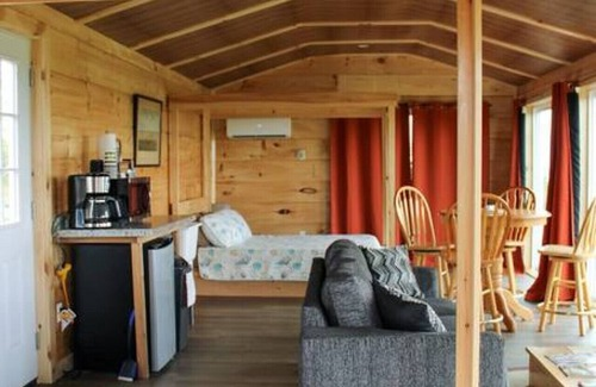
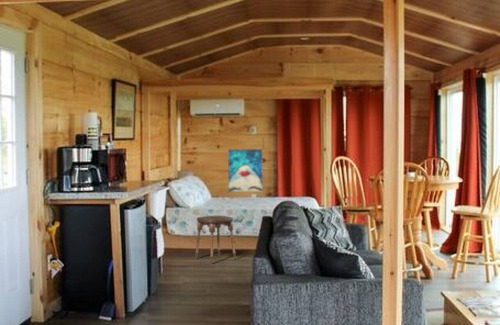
+ wall art (245, 170)
+ stool (217, 238)
